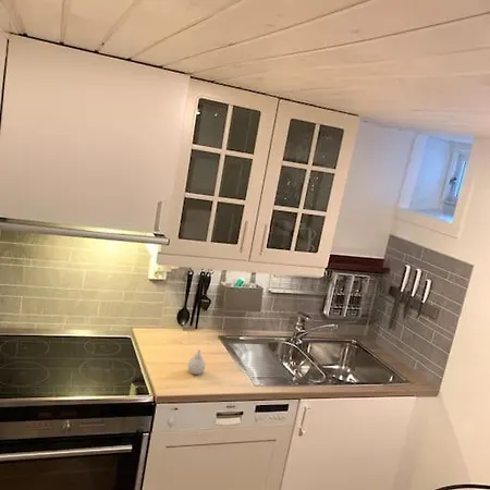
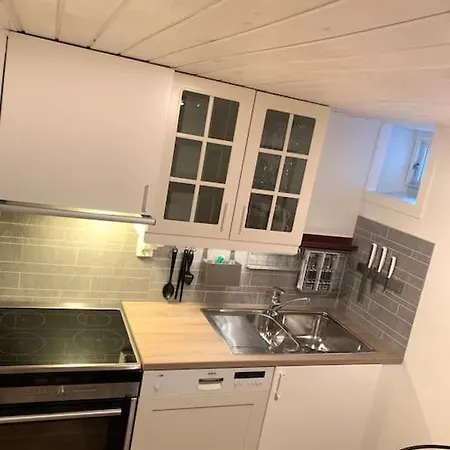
- vase (197, 362)
